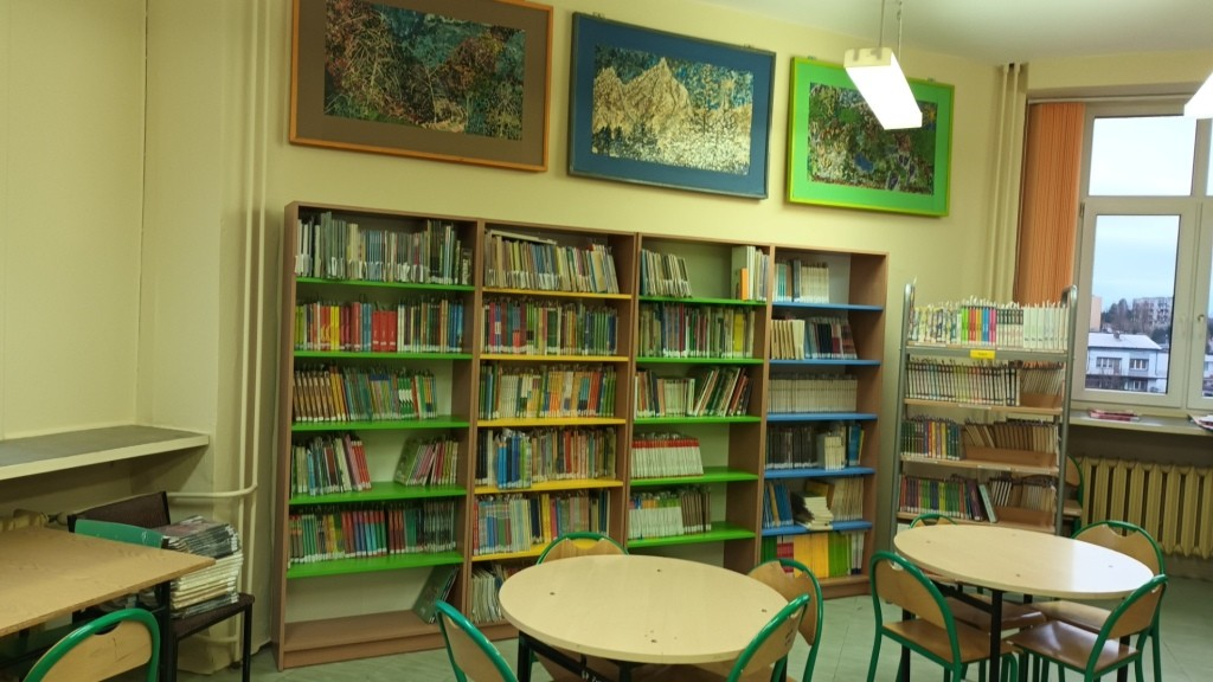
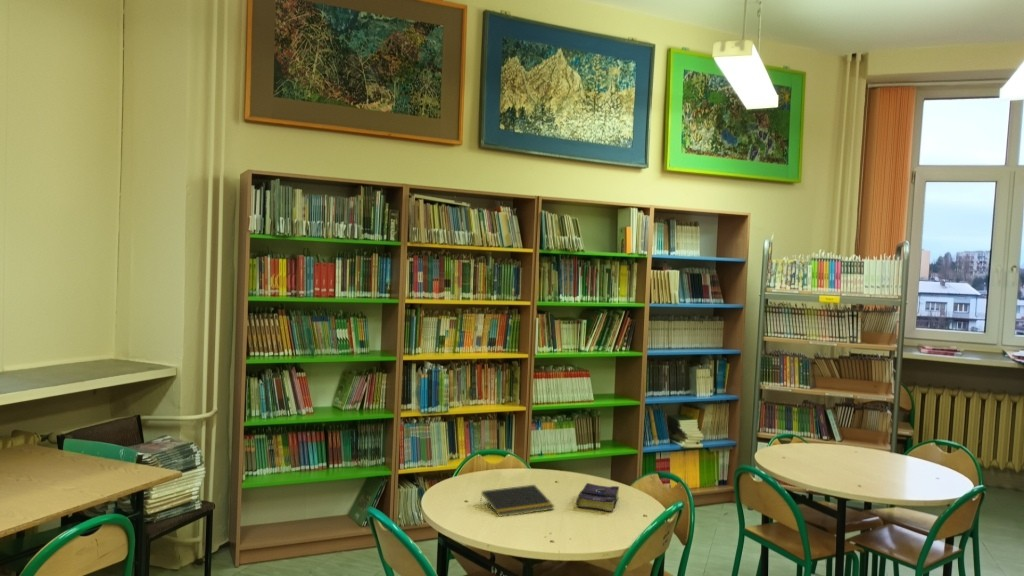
+ notepad (517, 500)
+ book (597, 496)
